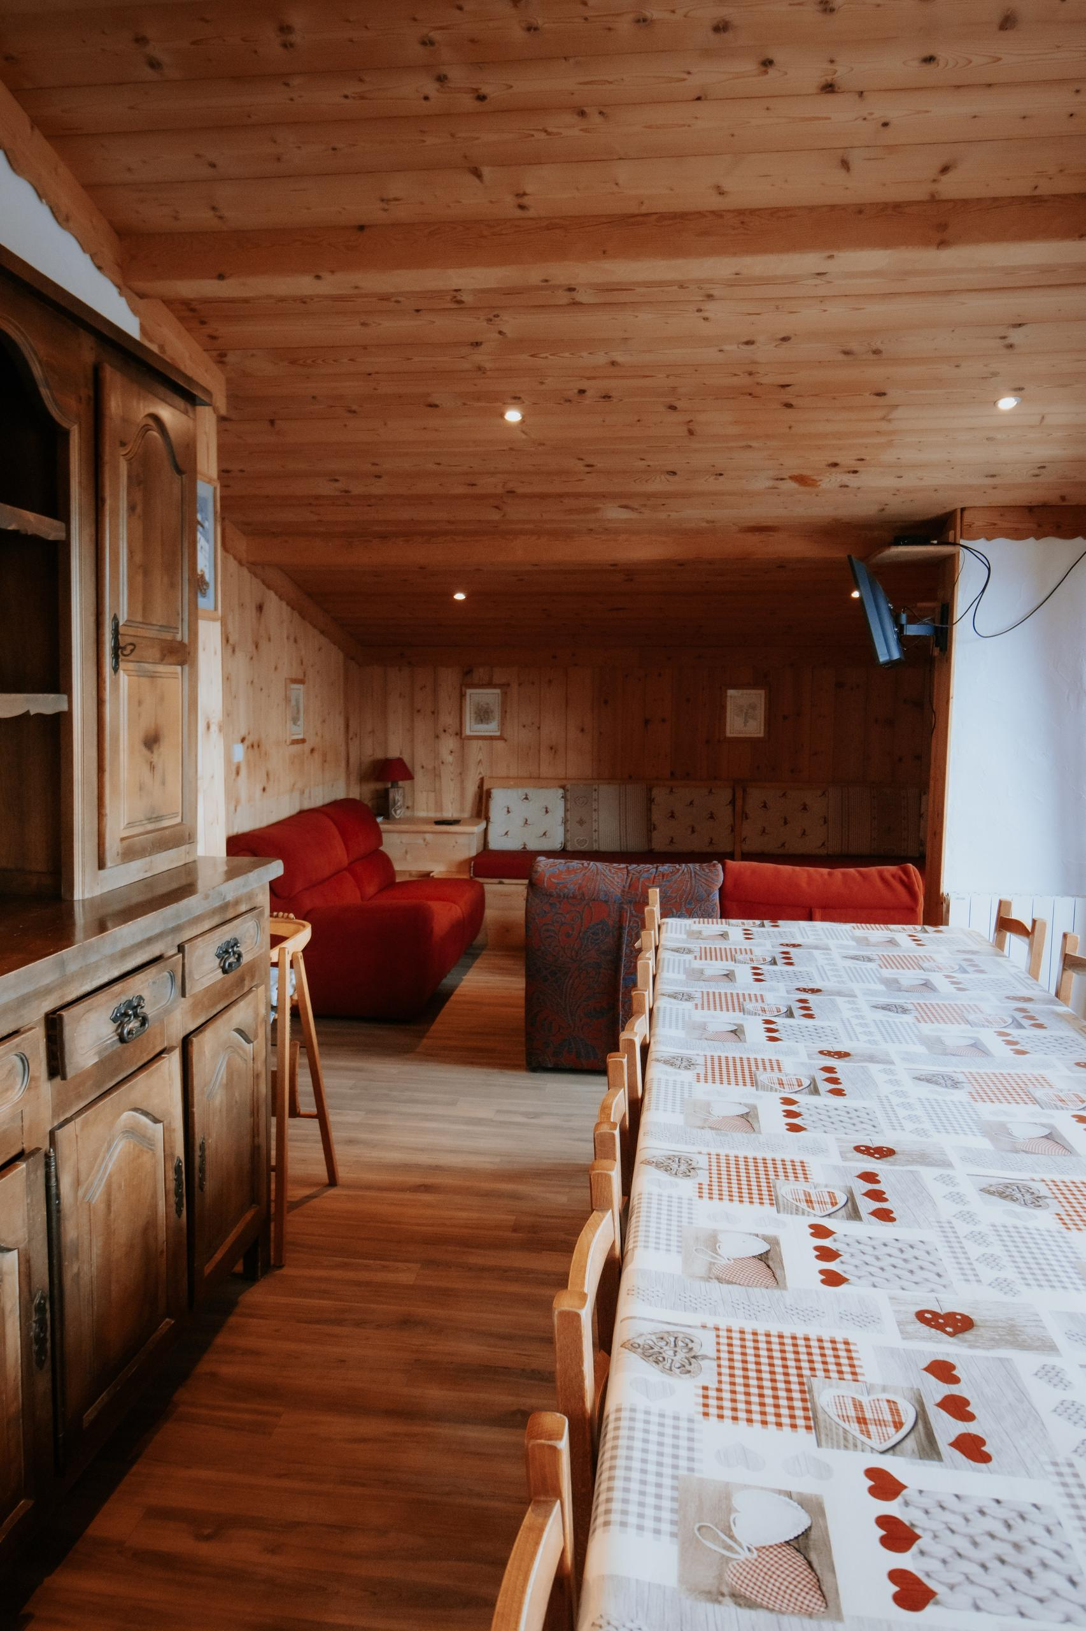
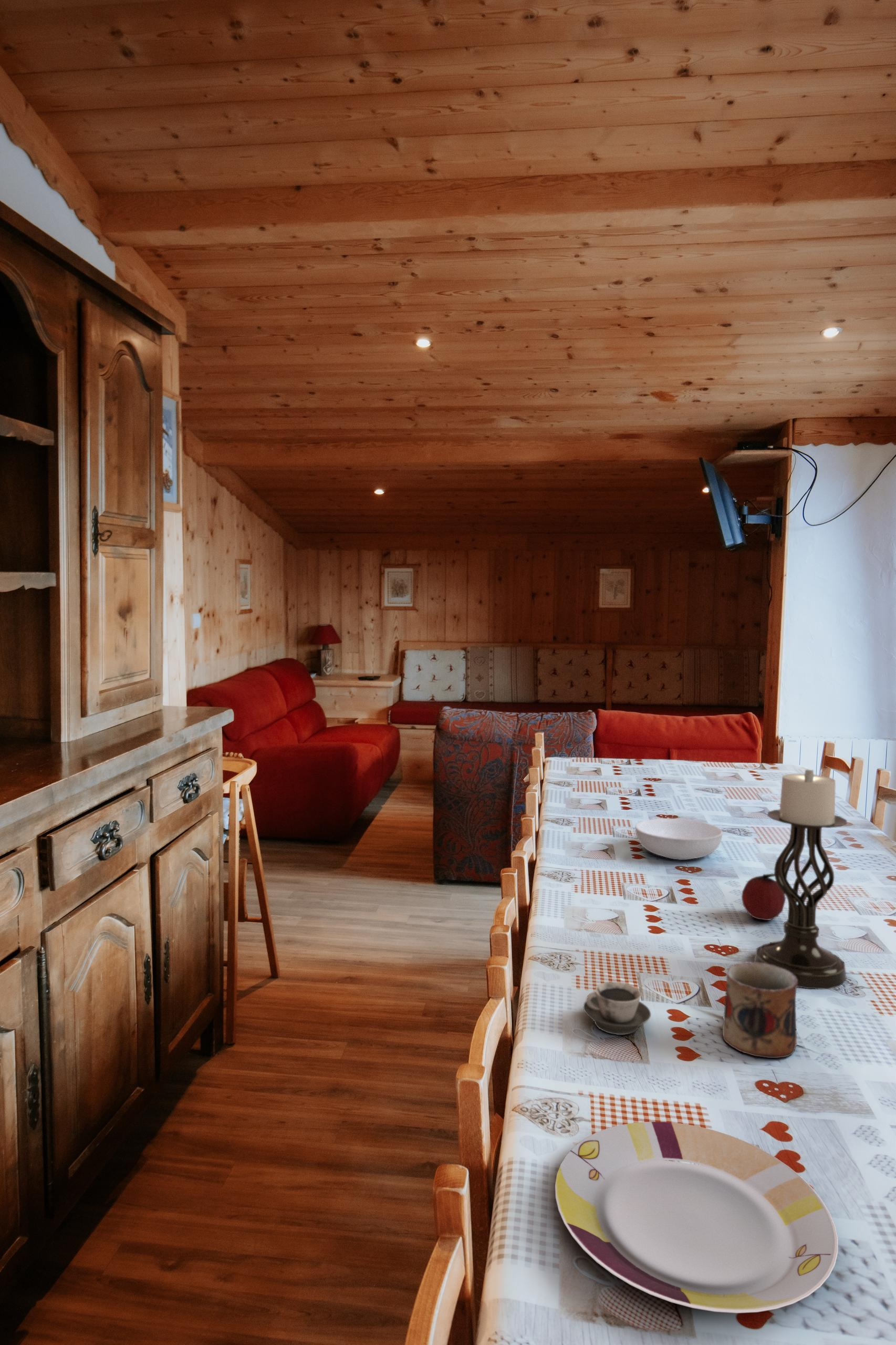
+ candle holder (804, 871)
+ plate (690, 1212)
+ cup (617, 1008)
+ mug (762, 1005)
+ fruit (764, 894)
+ serving bowl (678, 841)
